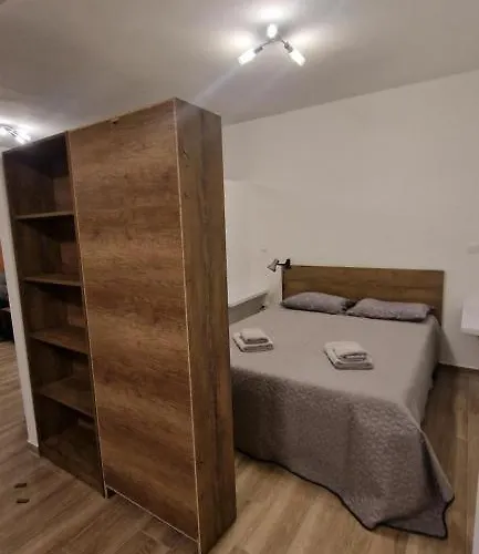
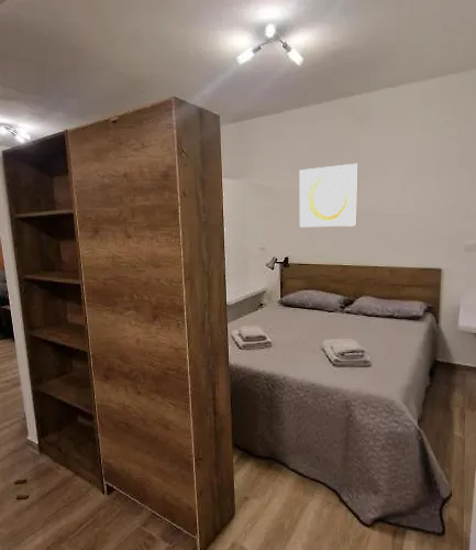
+ wall art (326, 197)
